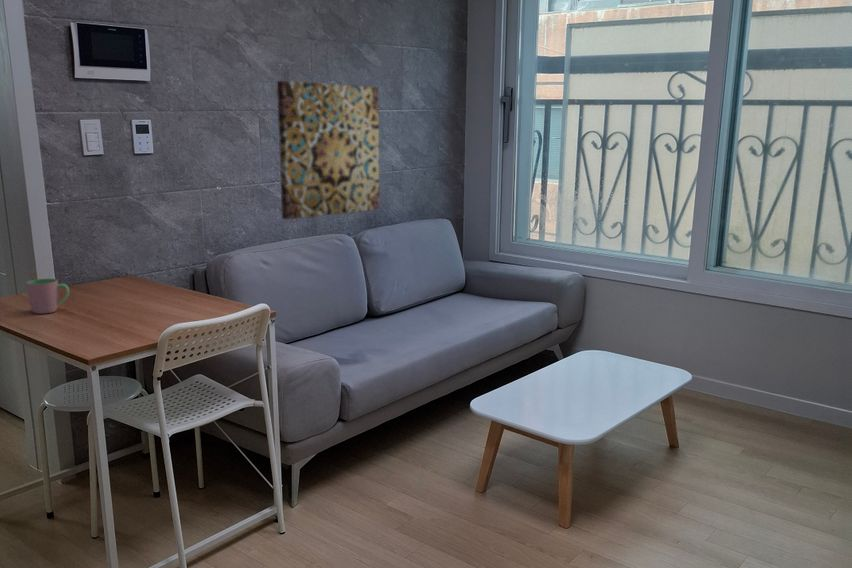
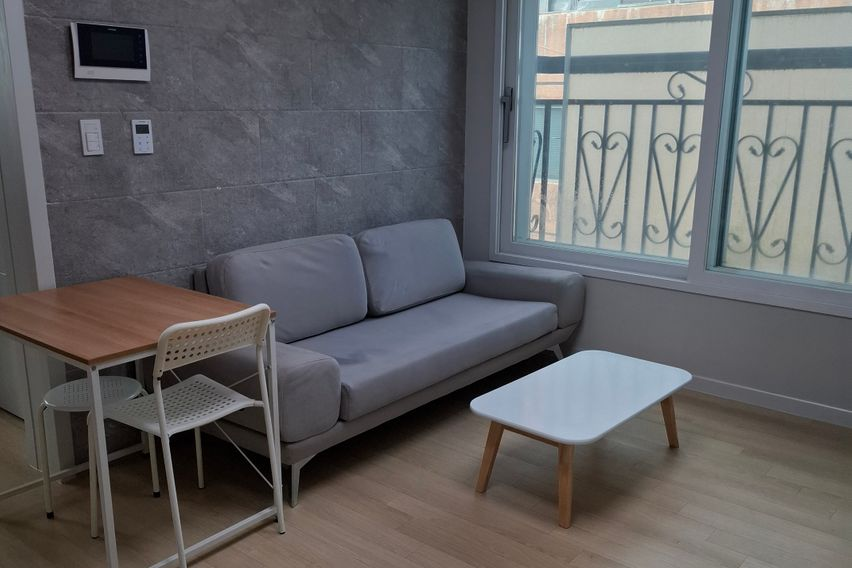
- cup (48, 296)
- wall art (332, 150)
